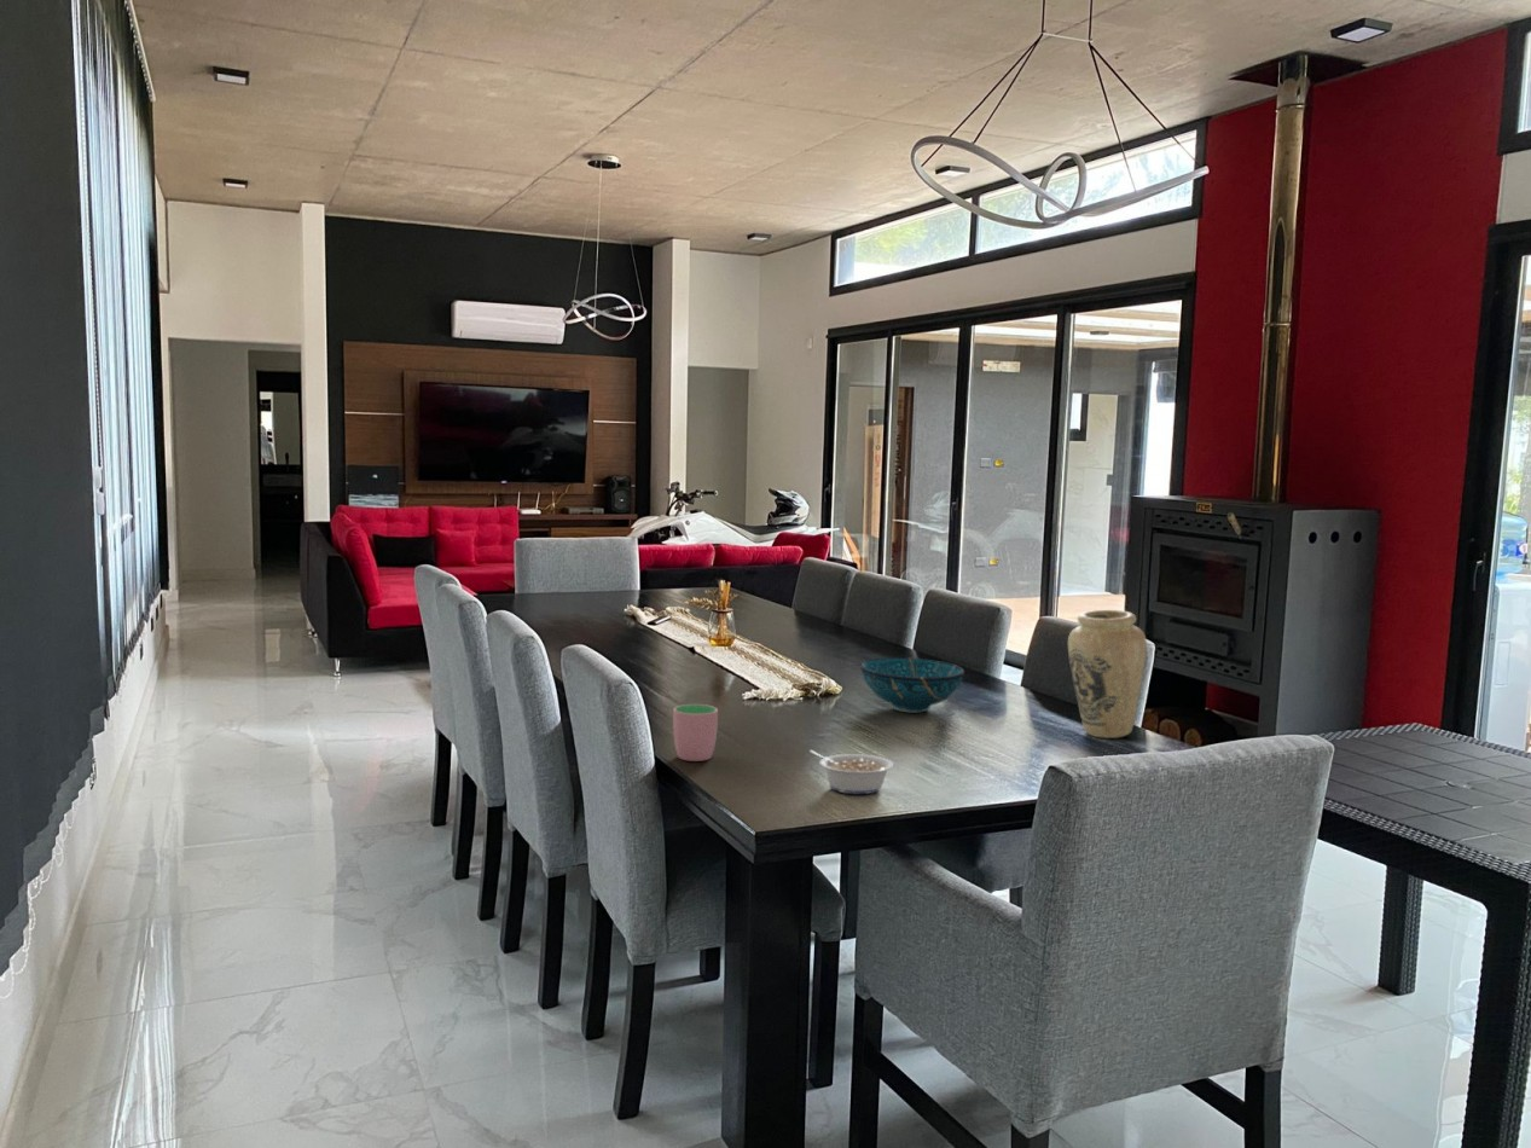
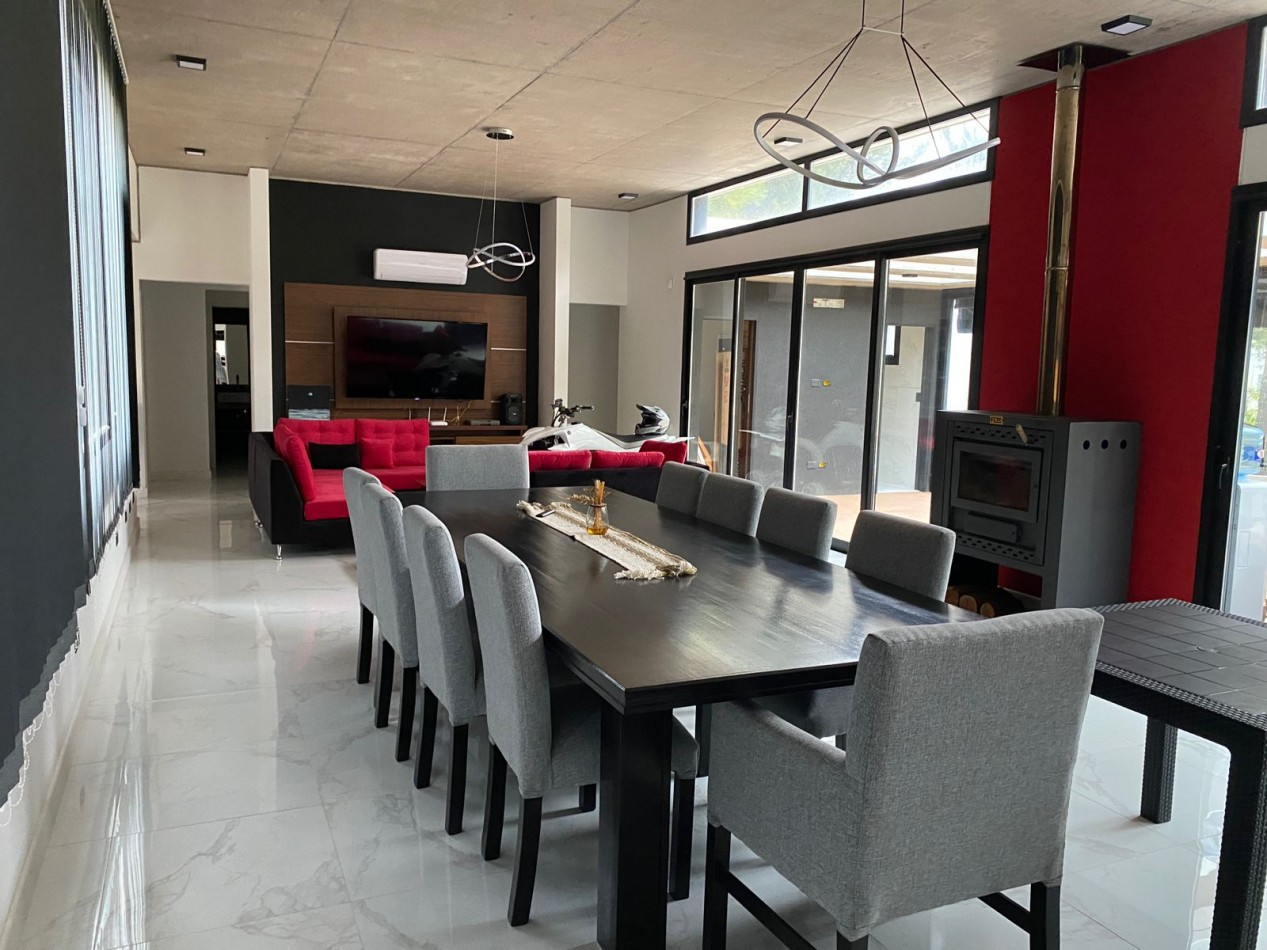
- cup (694, 731)
- vase (1104, 673)
- decorative bowl (911, 688)
- legume (853, 772)
